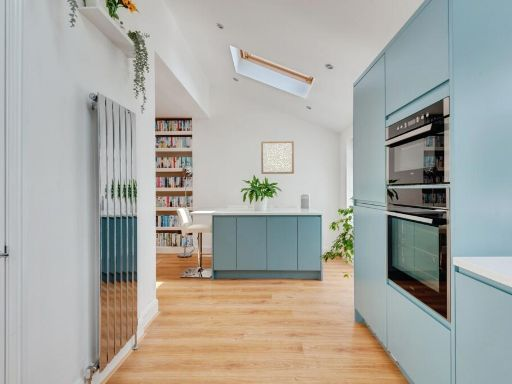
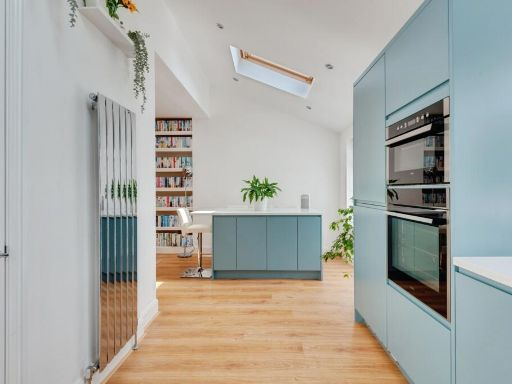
- wall art (278, 158)
